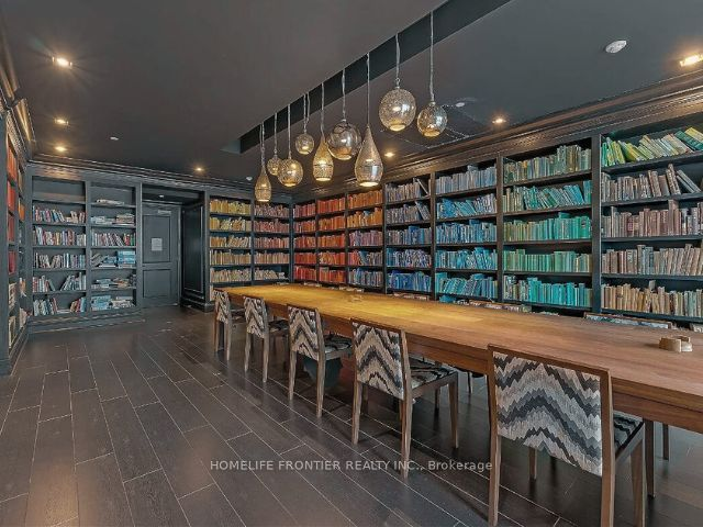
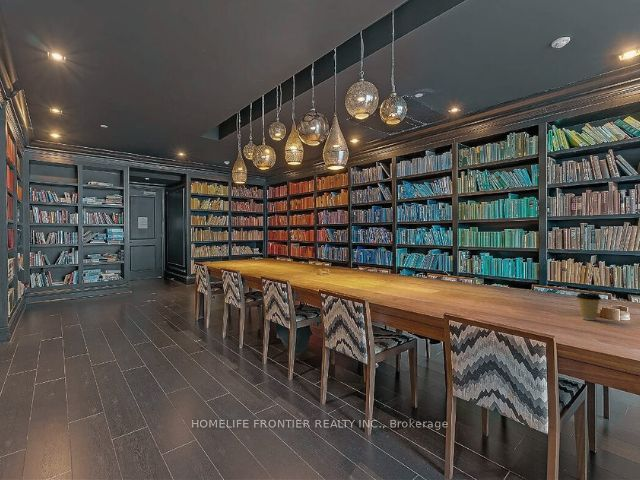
+ coffee cup (588, 306)
